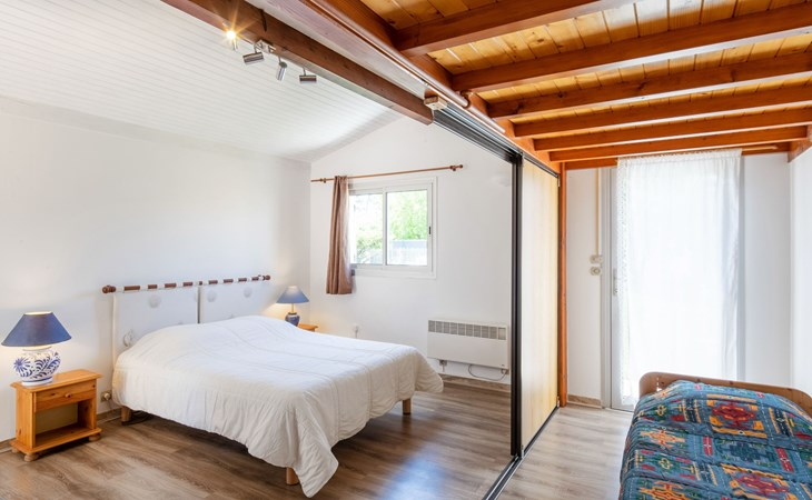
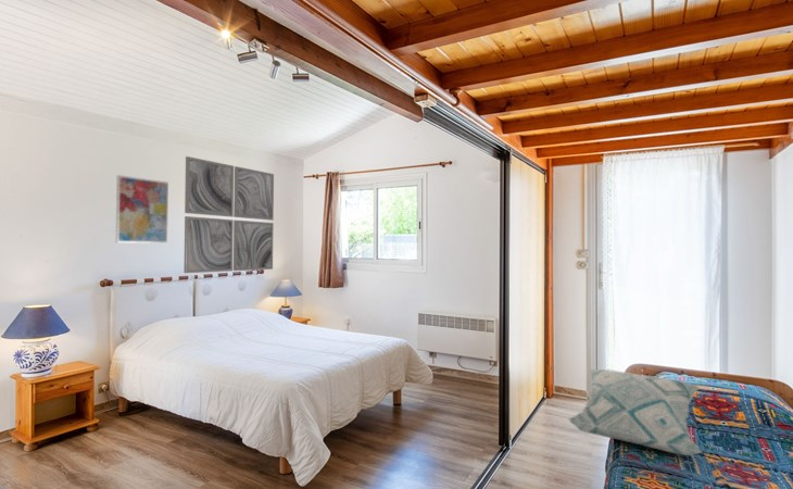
+ wall art (143, 211)
+ decorative pillow (635, 406)
+ wall art (232, 220)
